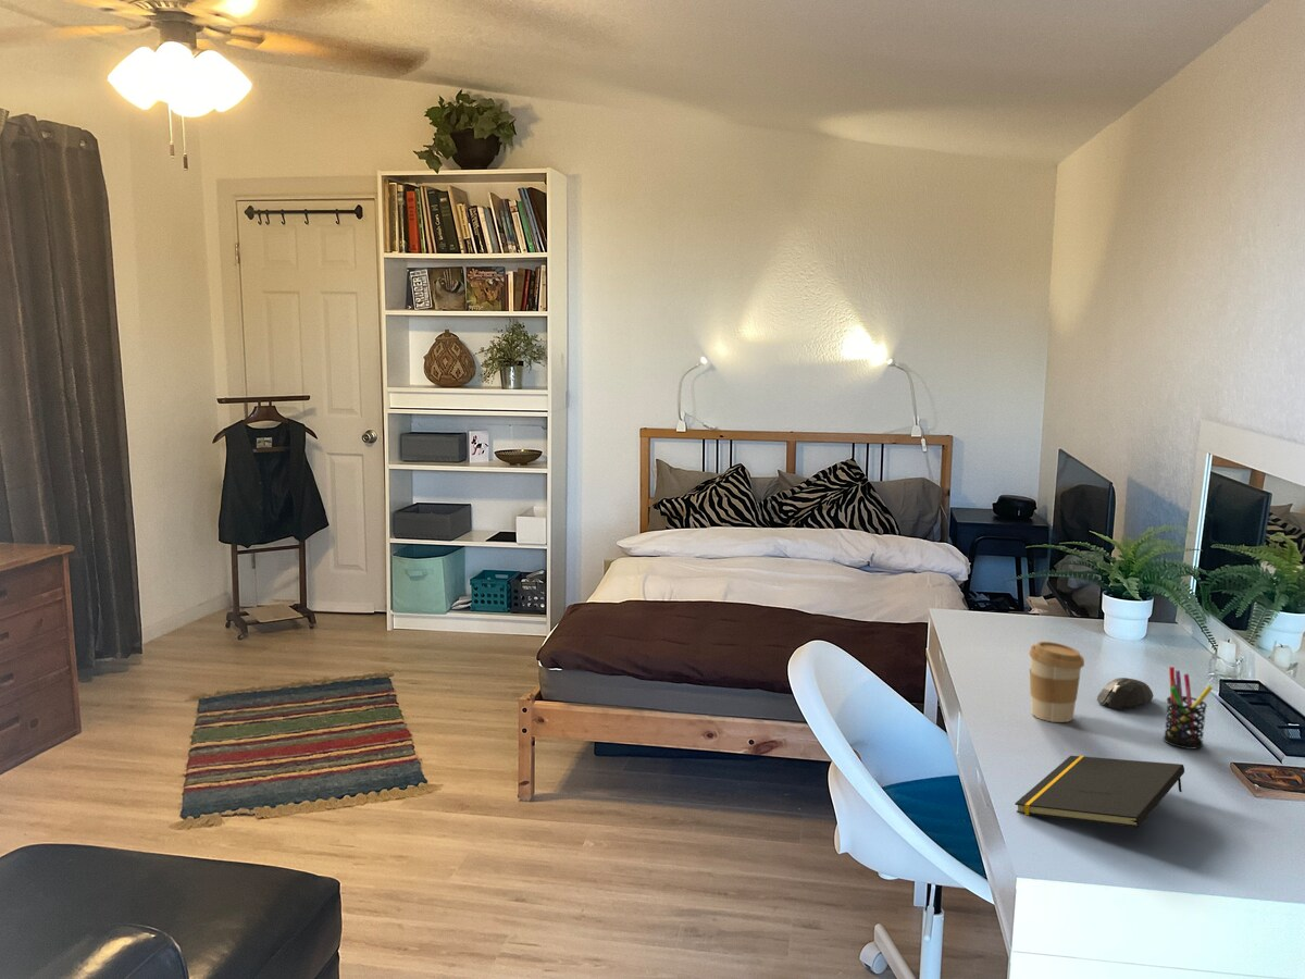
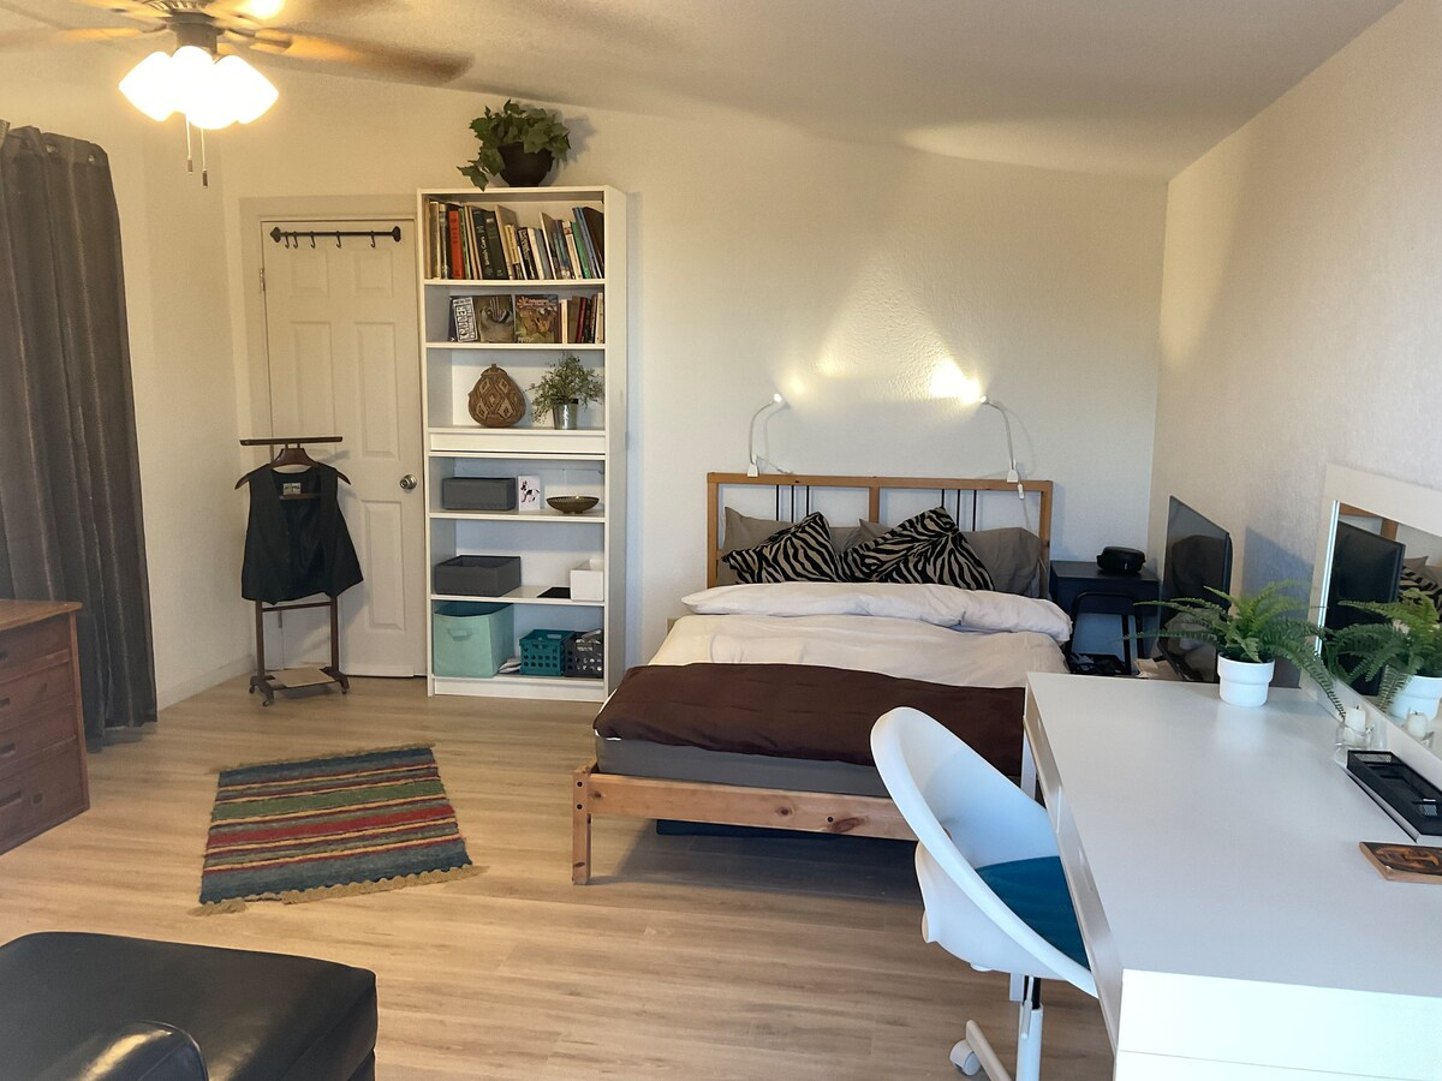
- coffee cup (1054, 680)
- notepad (1101, 788)
- mouse (1128, 691)
- pen holder (1181, 707)
